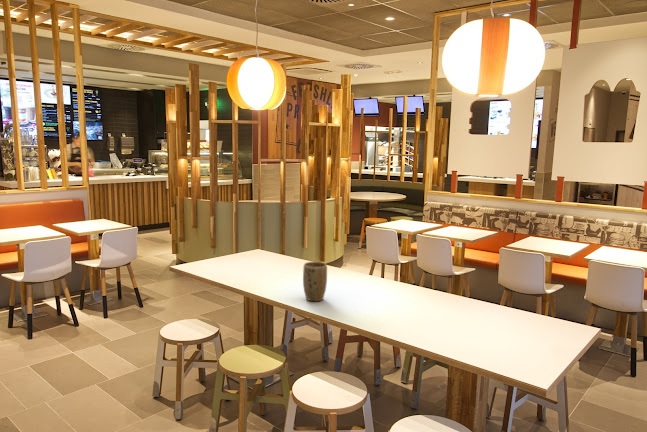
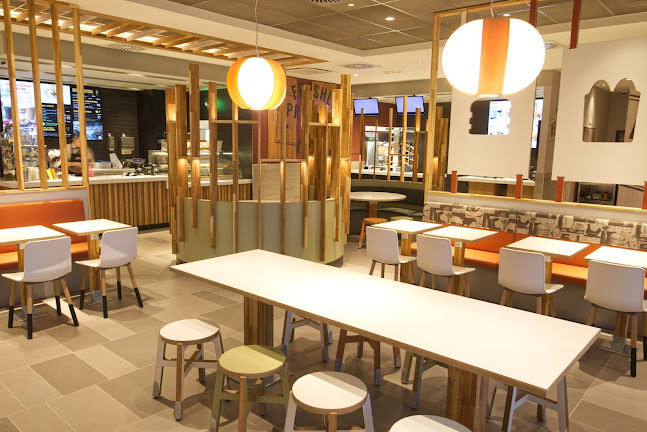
- plant pot (314, 281)
